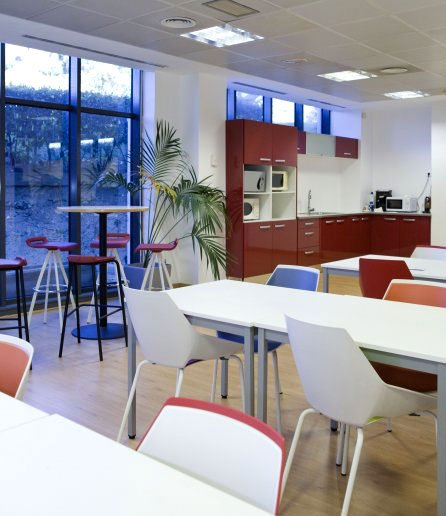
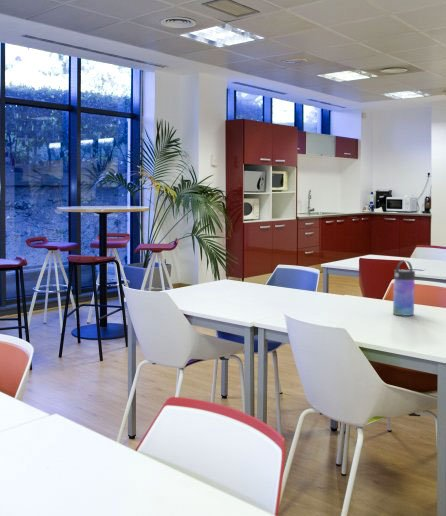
+ water bottle (404, 287)
